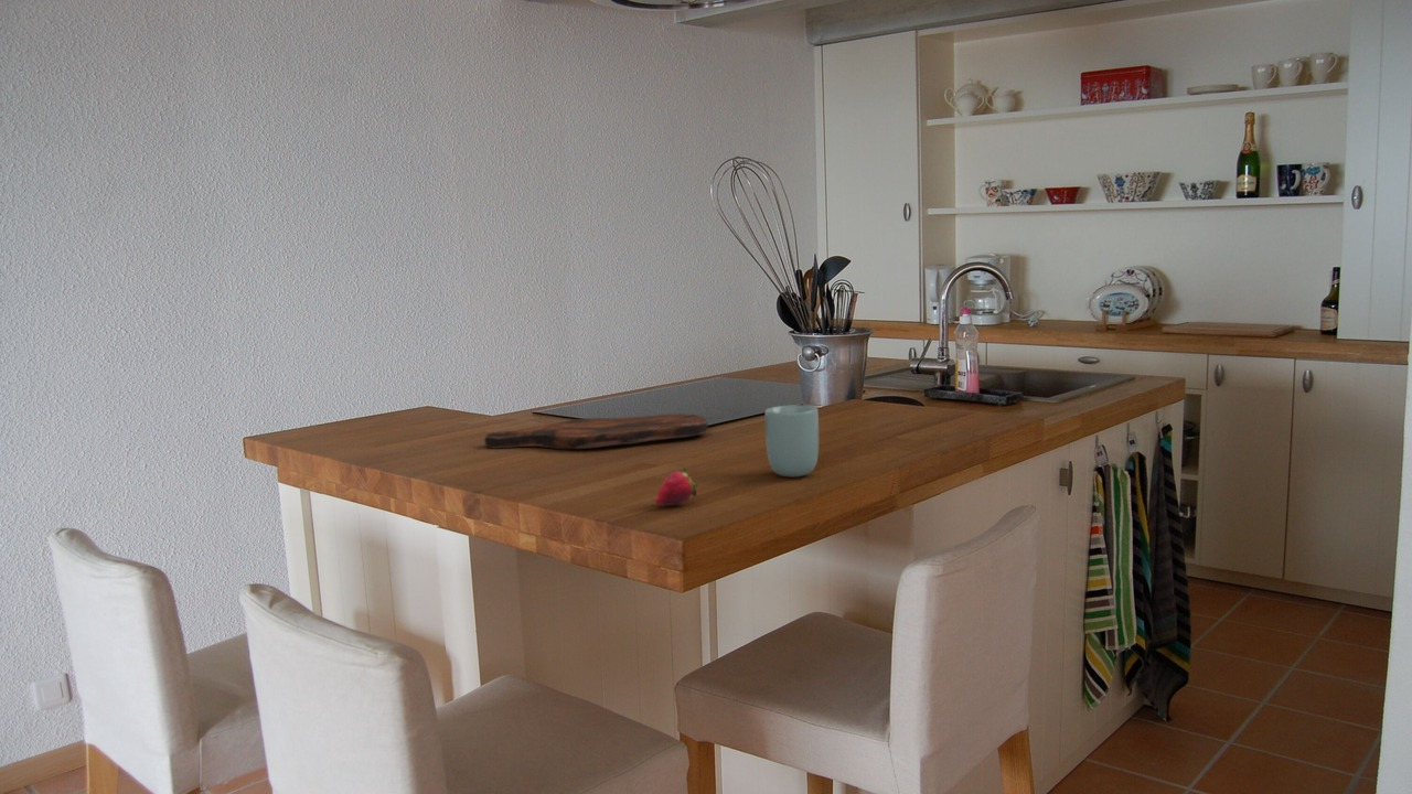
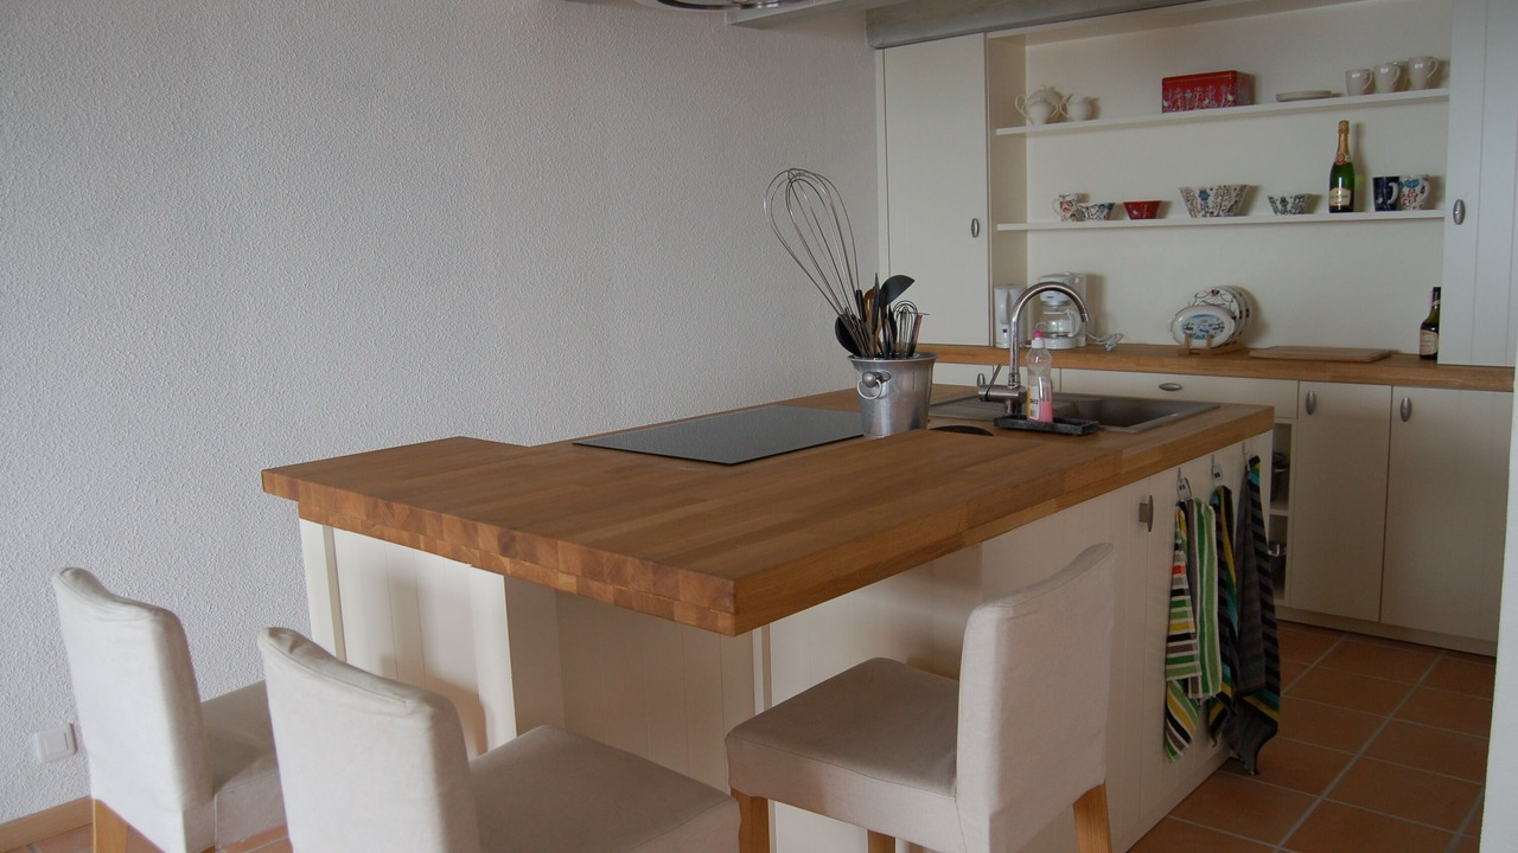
- fruit (674, 486)
- cutting board (598, 432)
- cup (792, 441)
